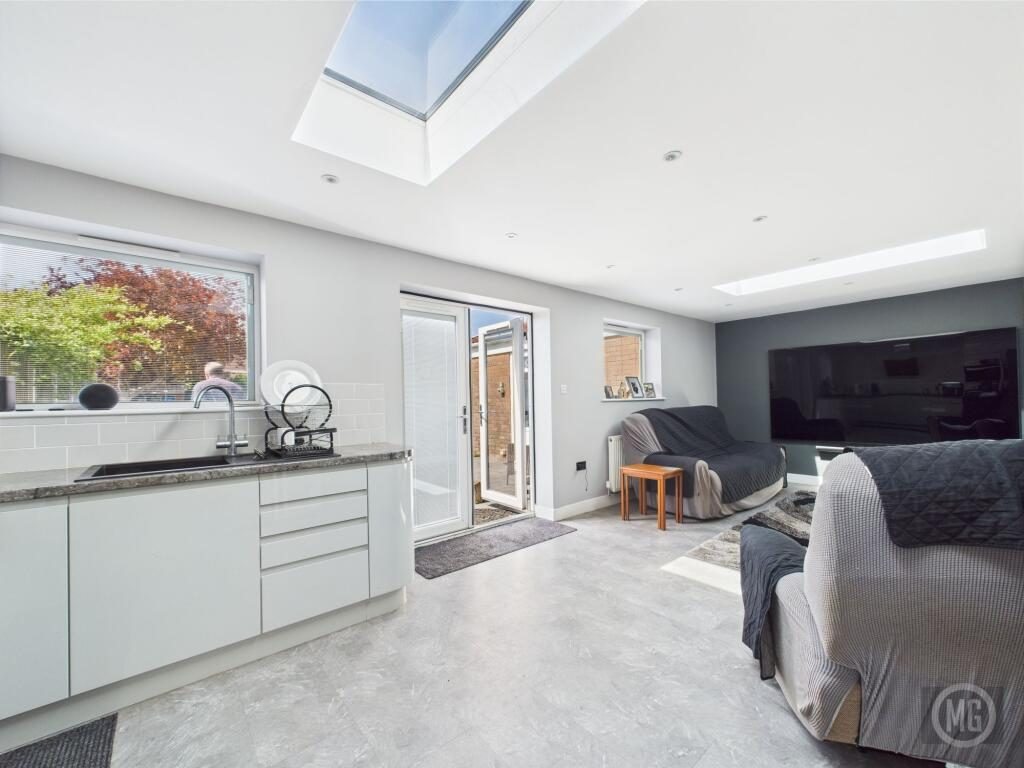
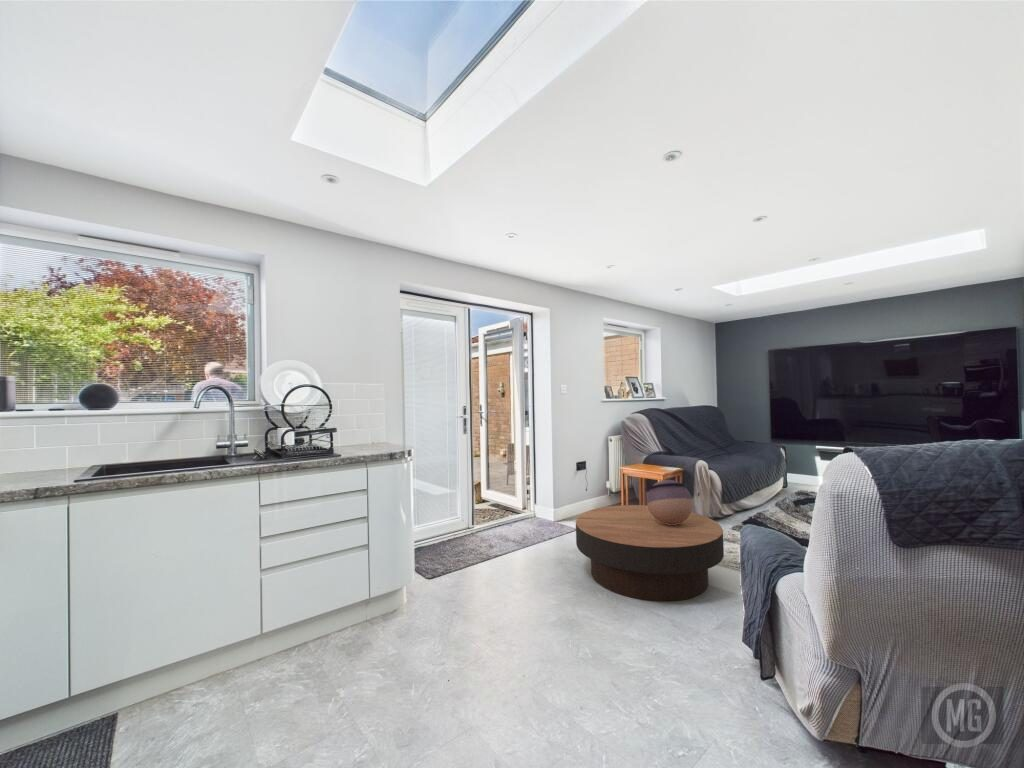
+ coffee table (646, 548)
+ decorative bowl (668, 501)
